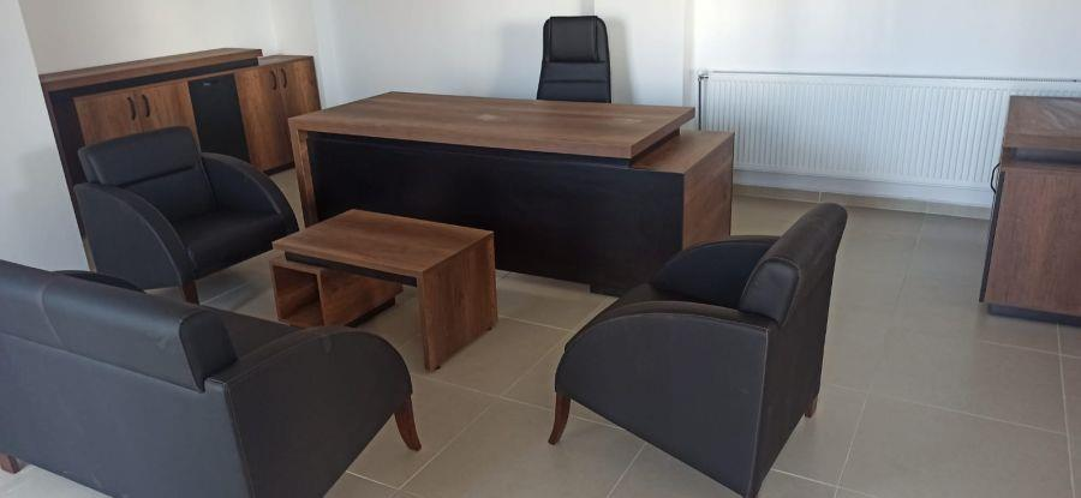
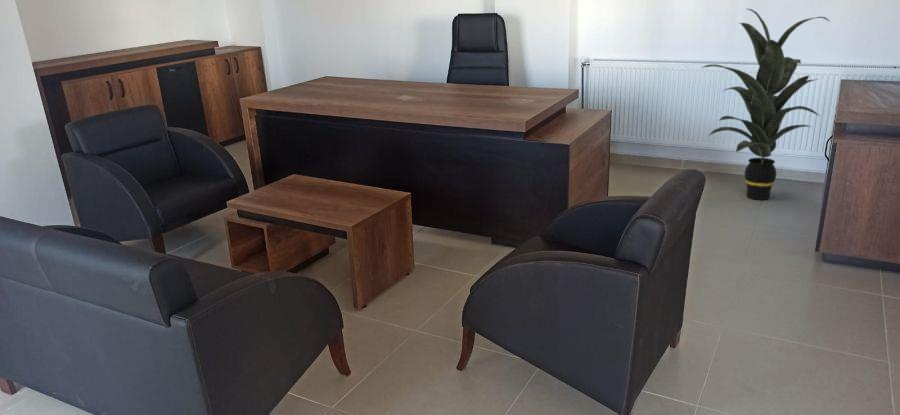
+ indoor plant (759, 105)
